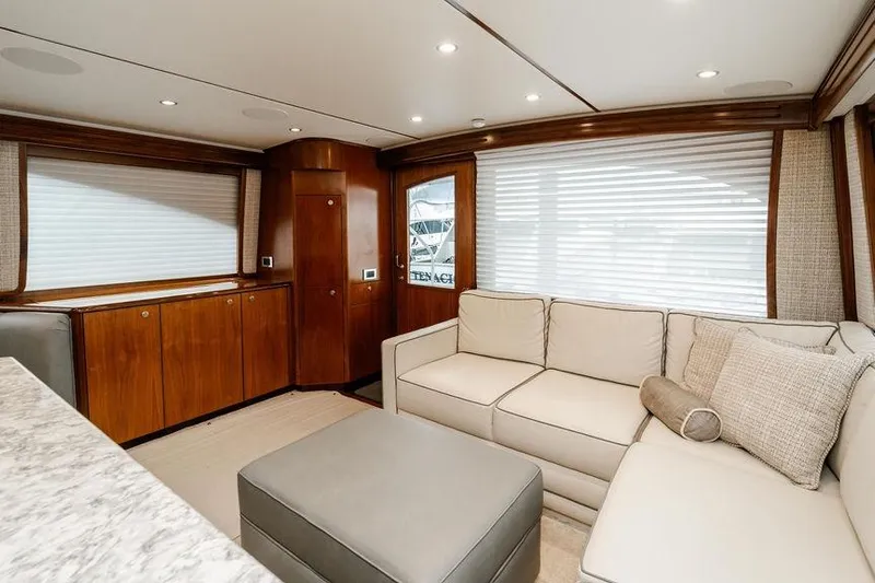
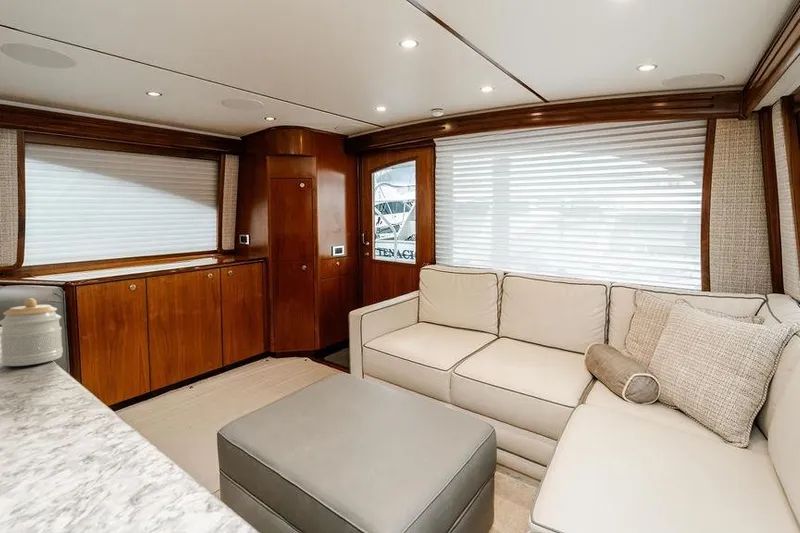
+ jar (31, 329)
